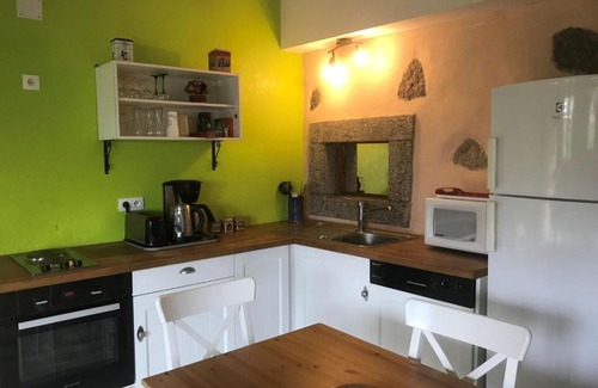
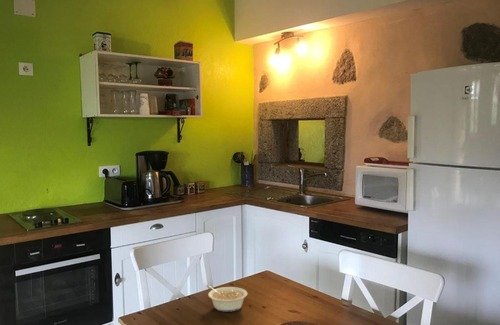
+ legume (226, 298)
